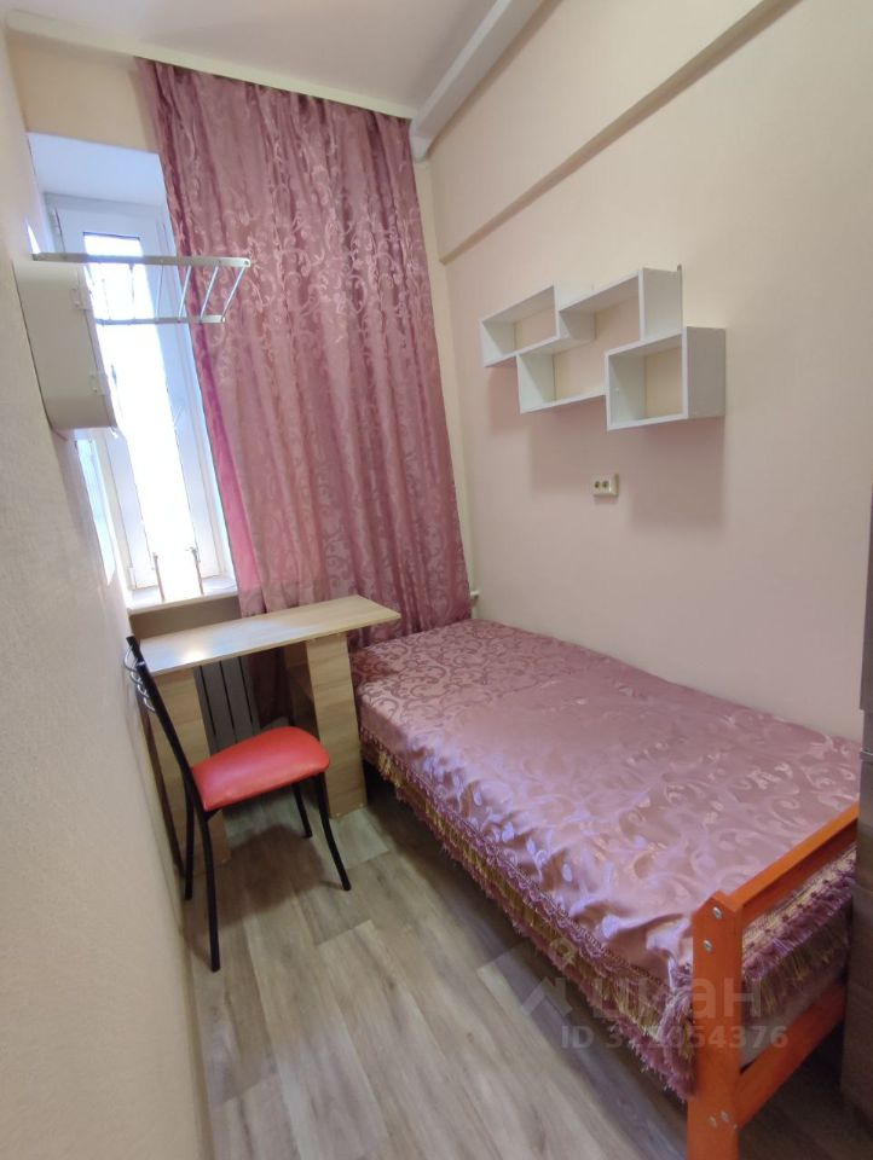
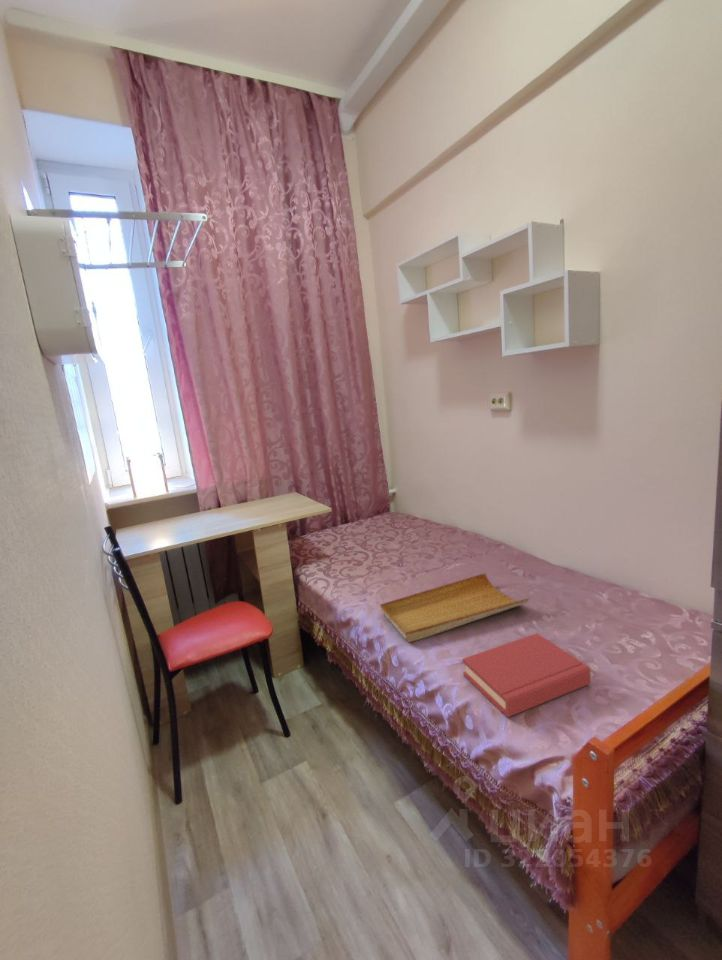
+ hardback book (524, 671)
+ tray (451, 605)
